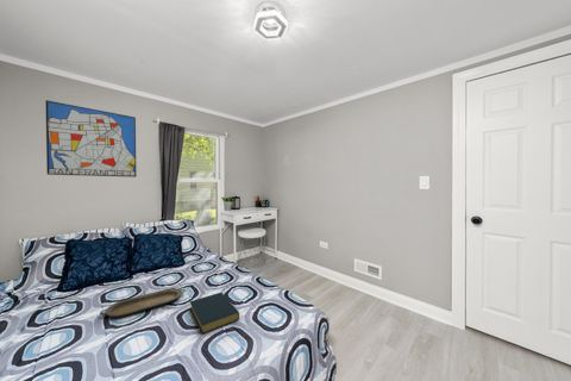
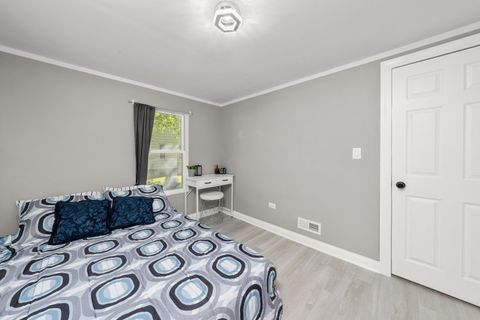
- hardback book (213, 310)
- serving tray (146, 301)
- wall art (95, 142)
